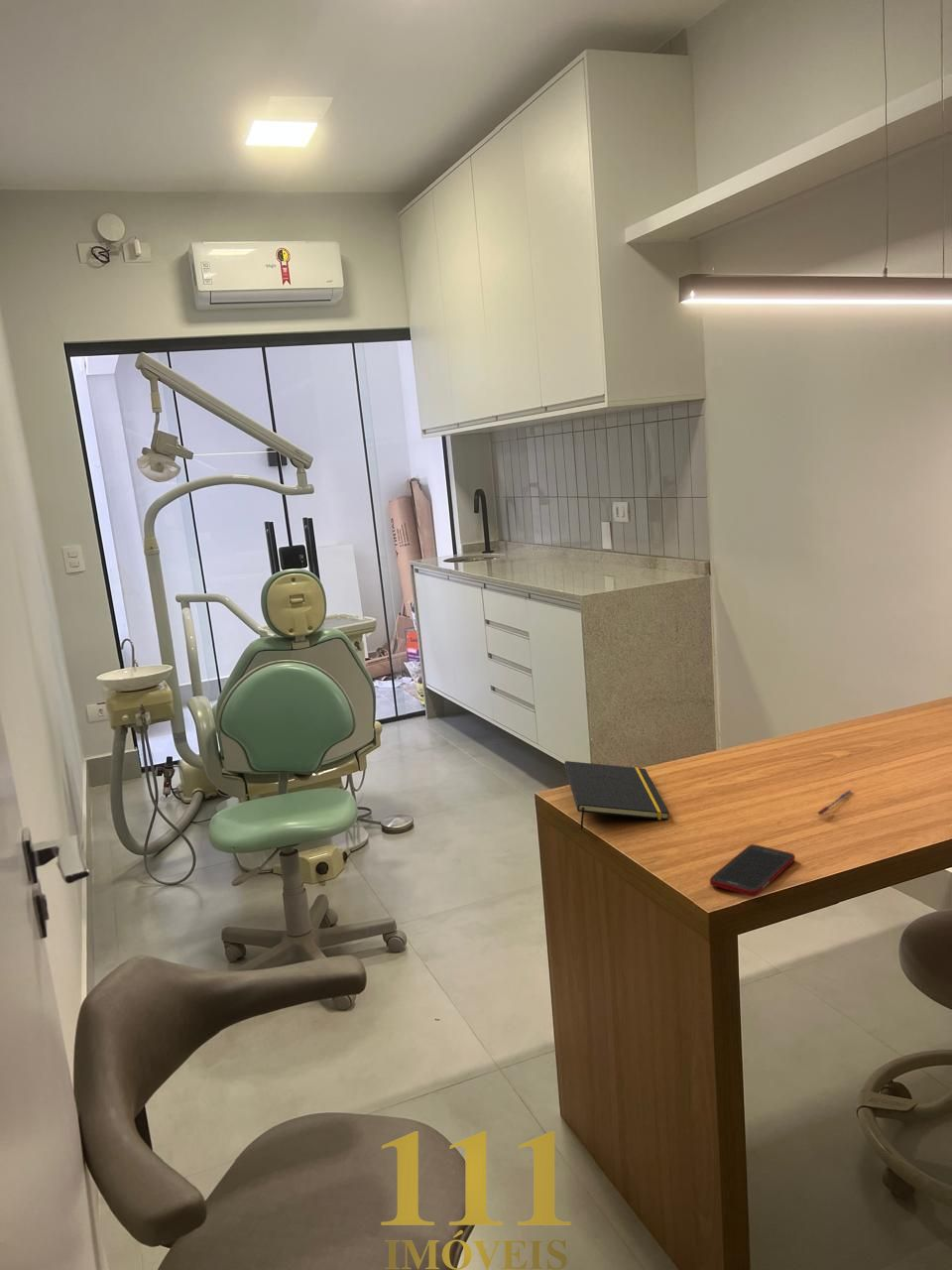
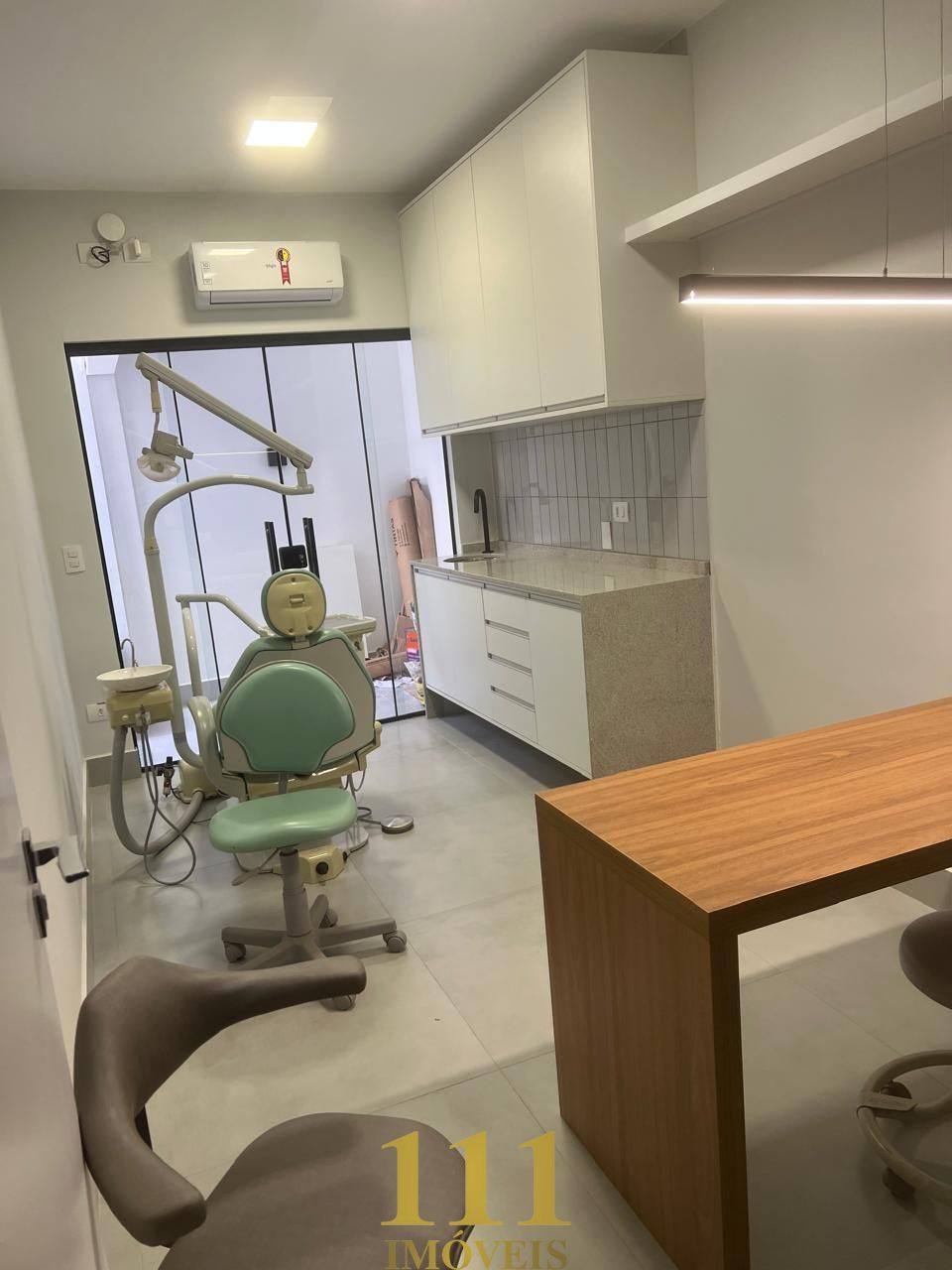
- cell phone (753, 869)
- notepad (613, 788)
- pen (835, 801)
